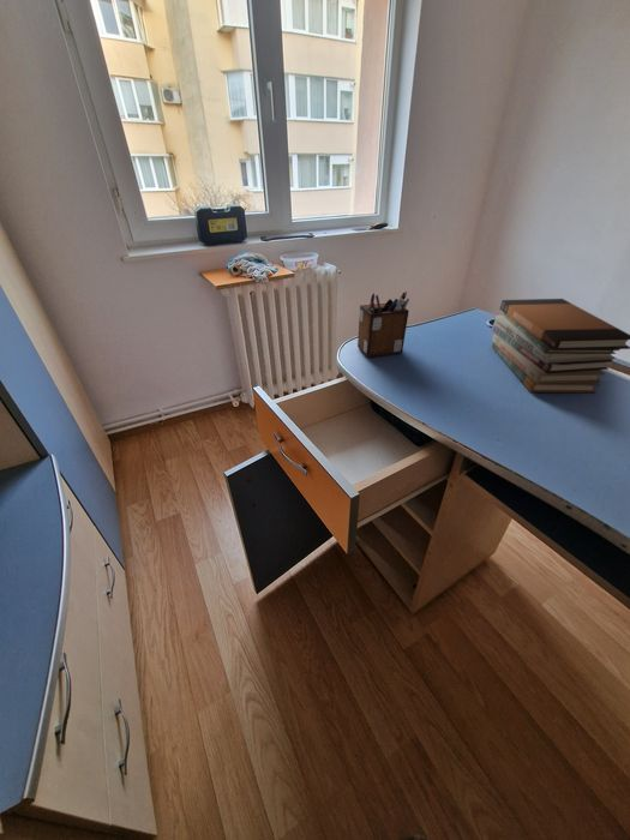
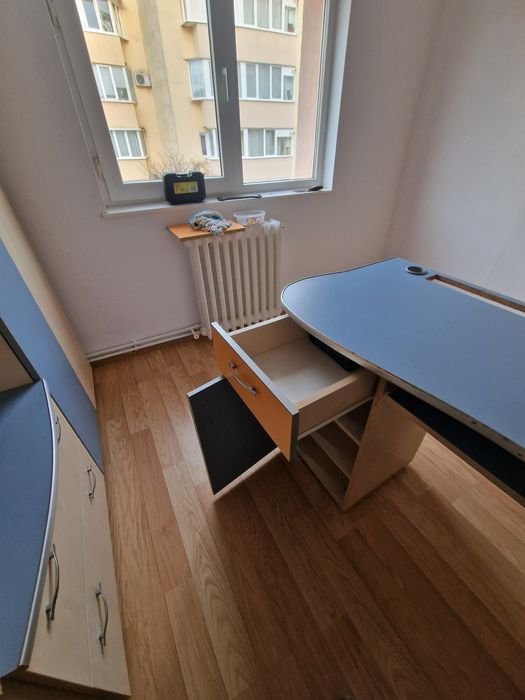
- desk organizer (382, 320)
- book stack (547, 342)
